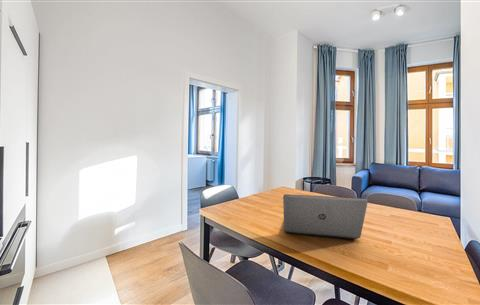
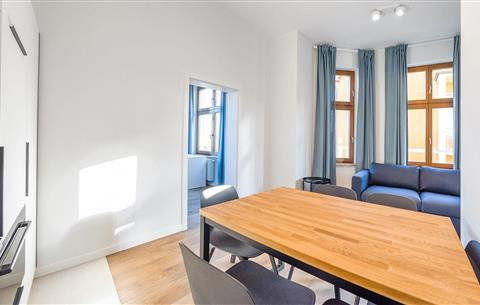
- laptop (319, 211)
